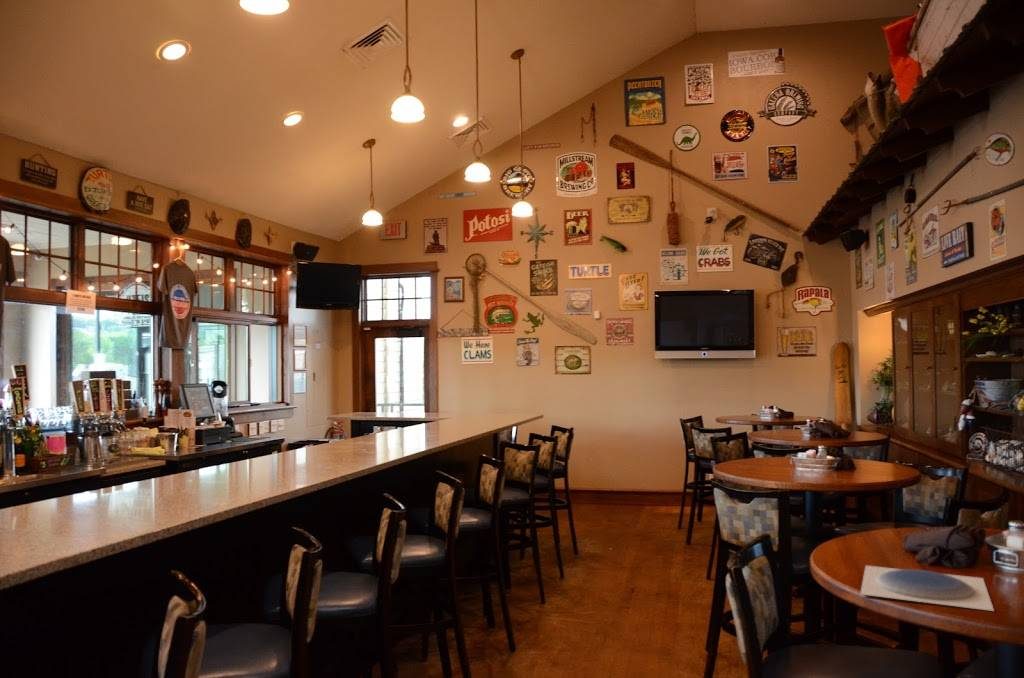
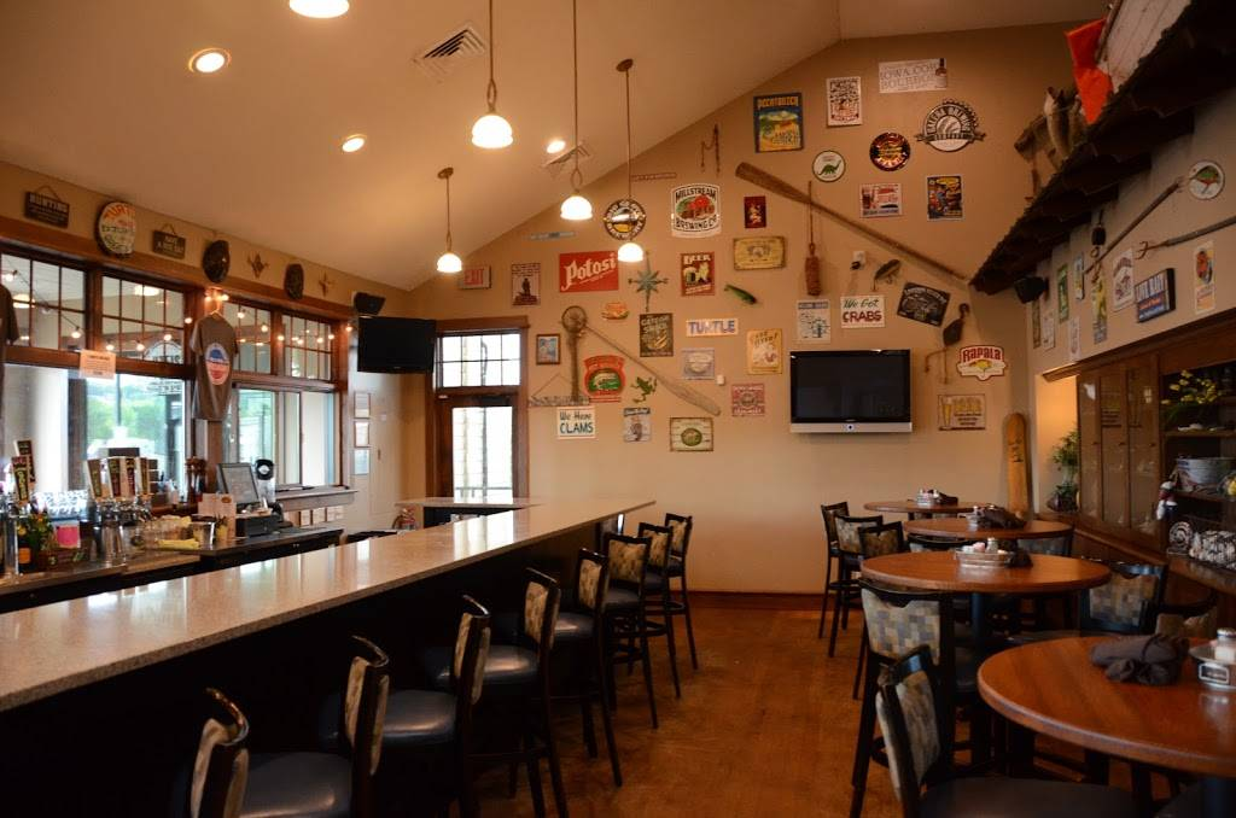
- plate (923, 581)
